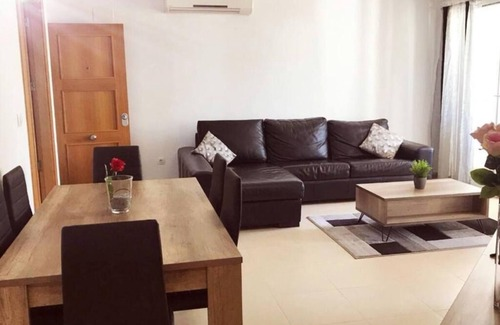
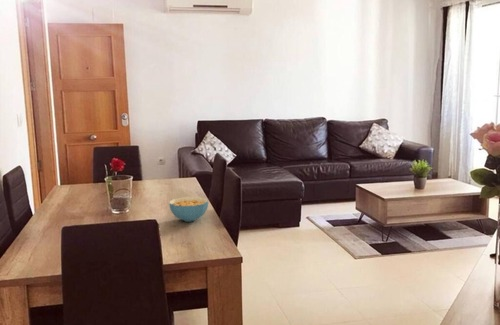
+ cereal bowl (189, 210)
